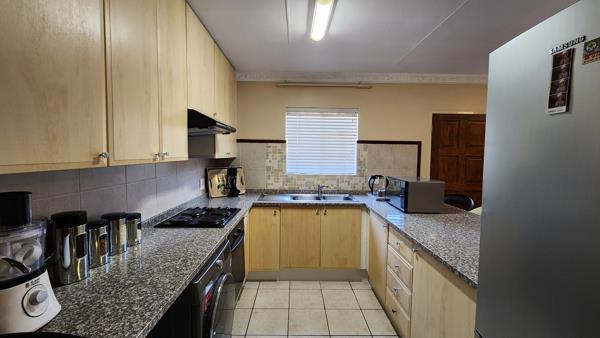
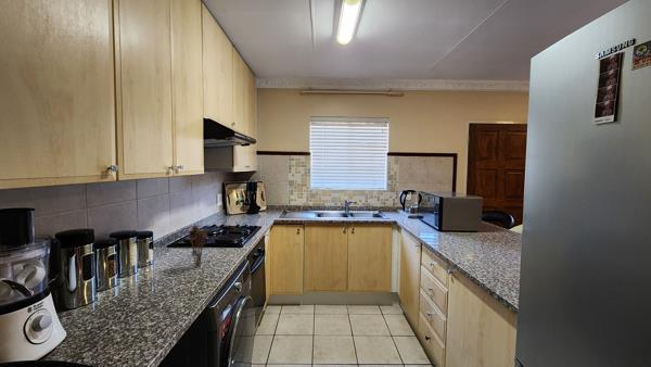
+ utensil holder (197, 245)
